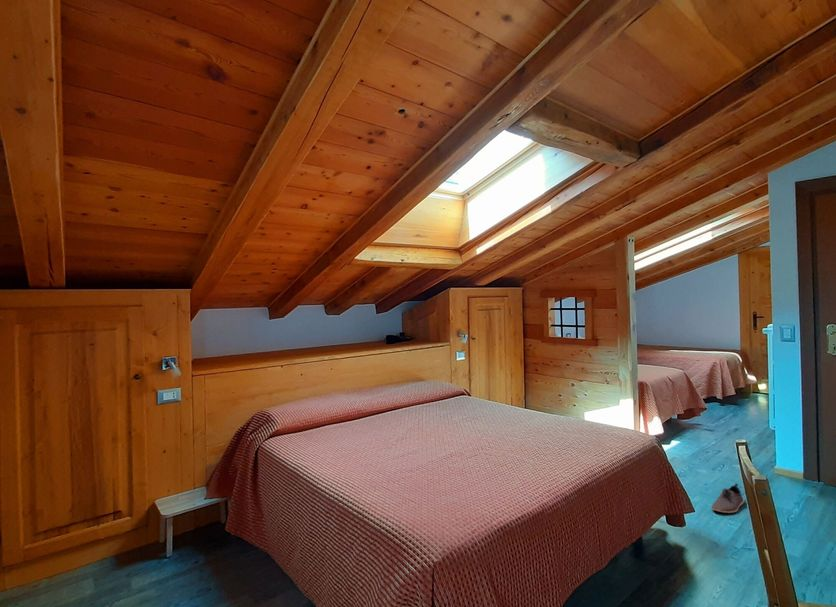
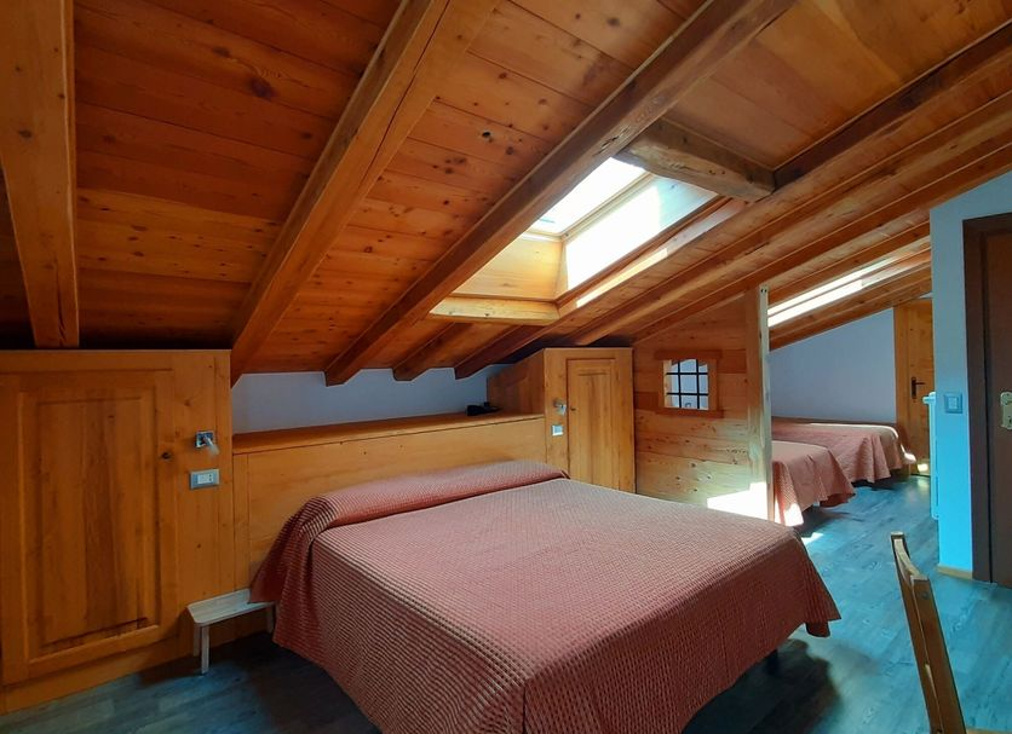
- shoe (728, 498)
